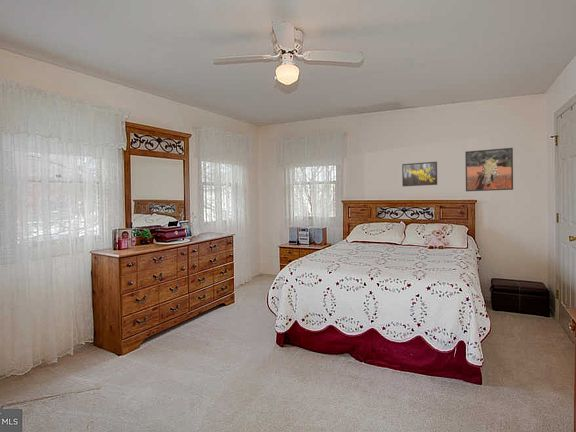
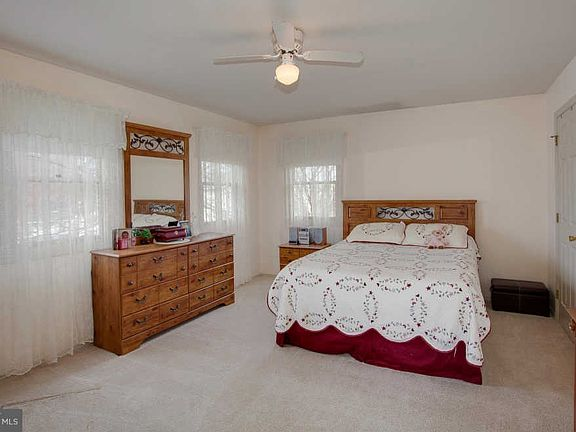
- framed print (488, 170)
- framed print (419, 174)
